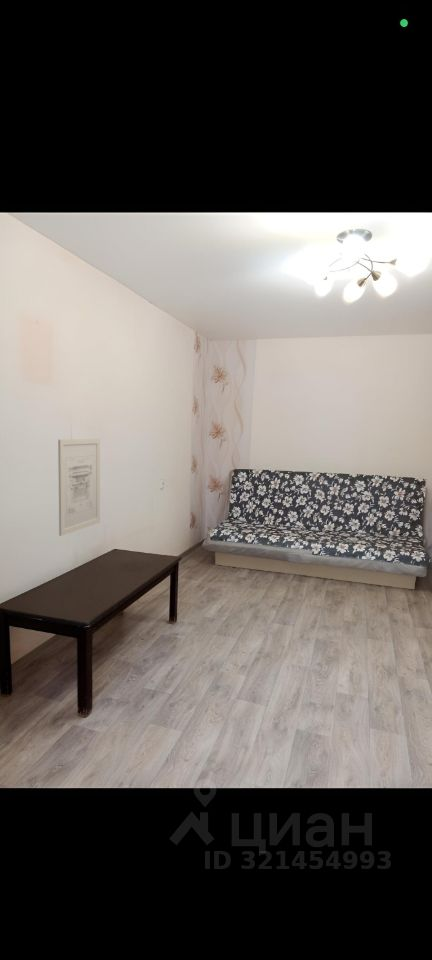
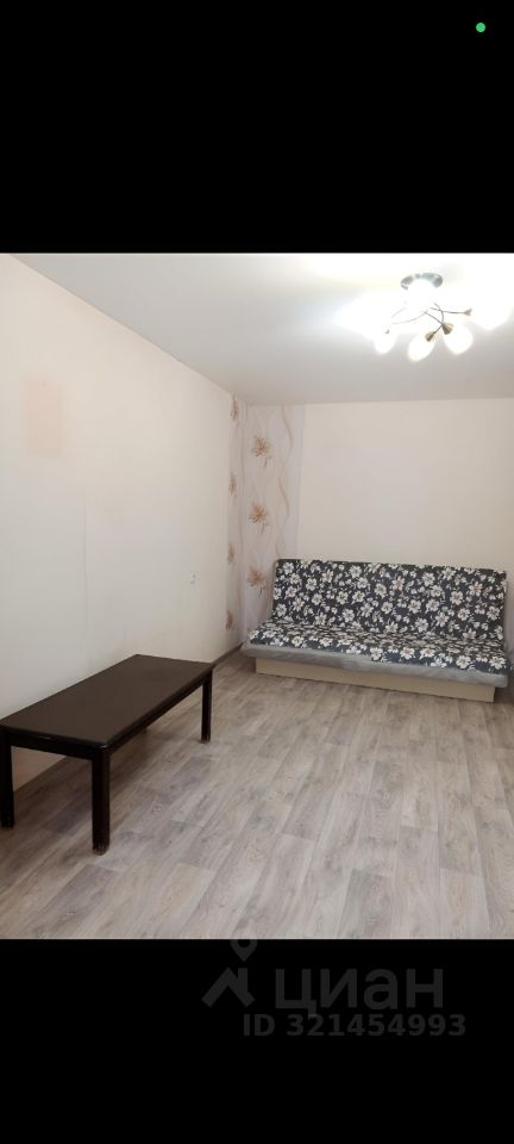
- wall art (80, 484)
